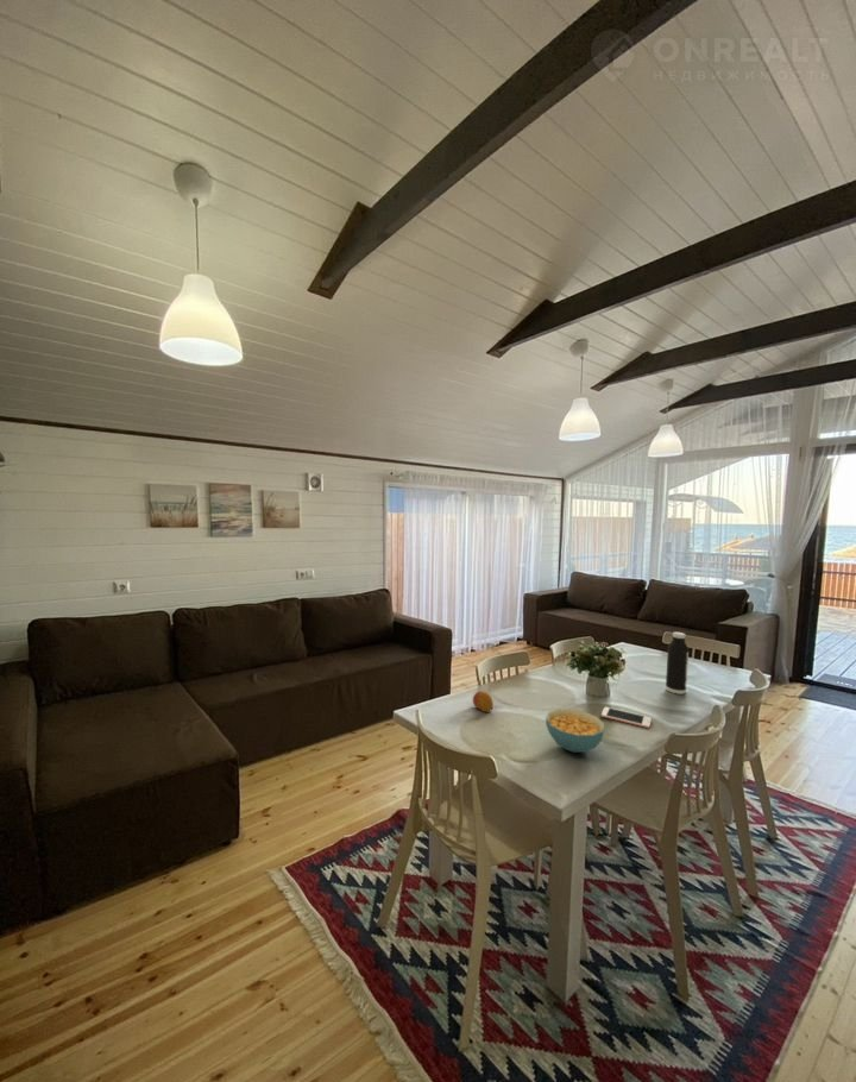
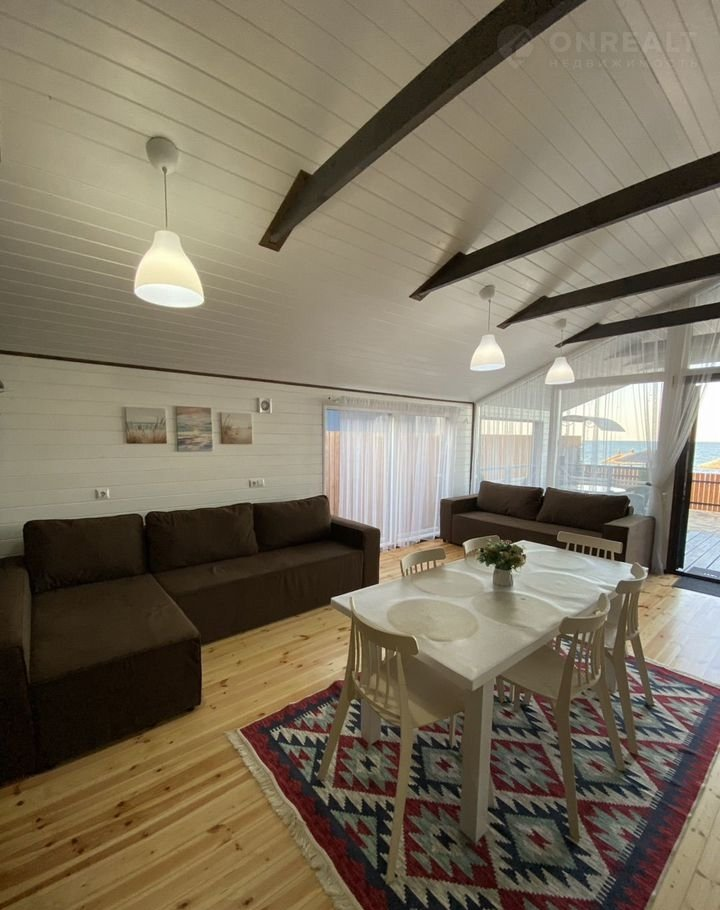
- fruit (483, 700)
- water bottle (676, 661)
- cell phone (625, 717)
- cereal bowl (574, 734)
